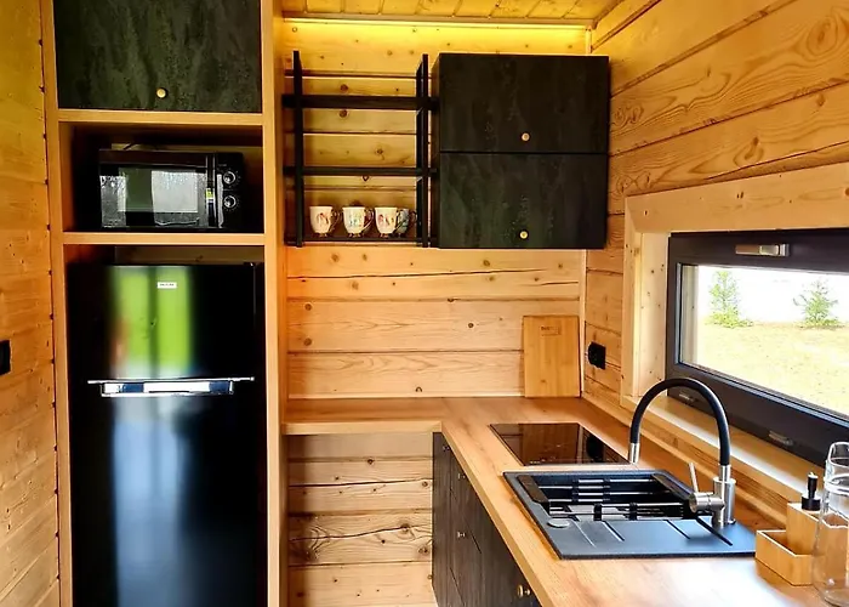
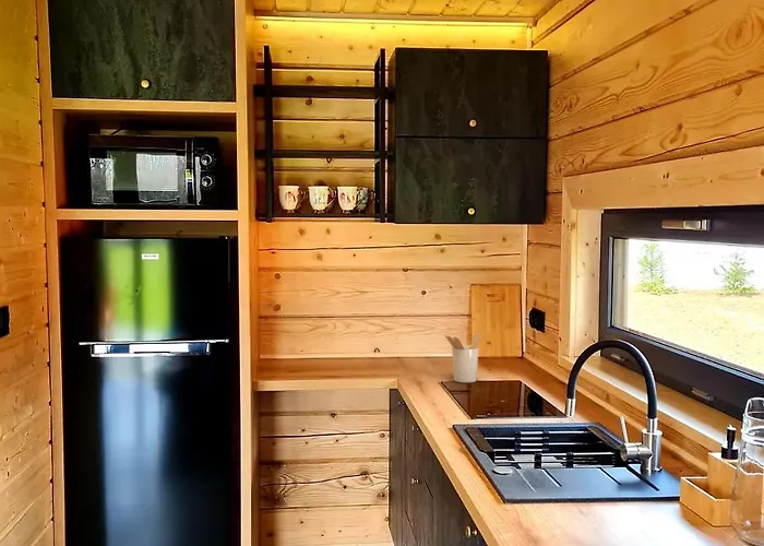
+ utensil holder (461, 356)
